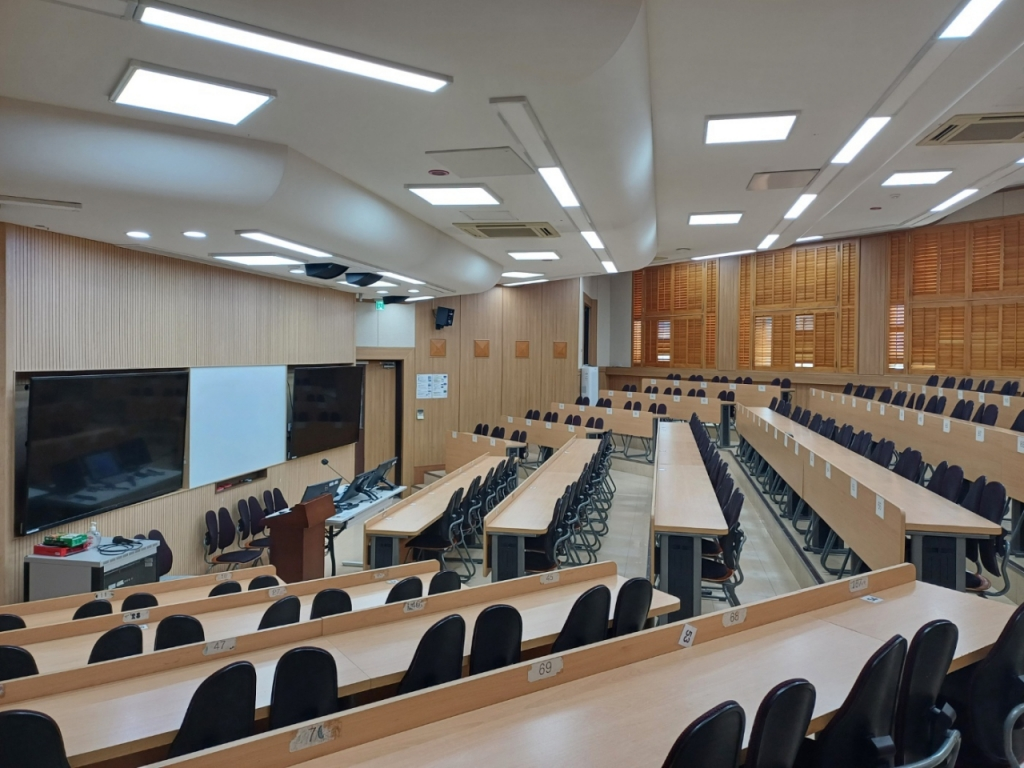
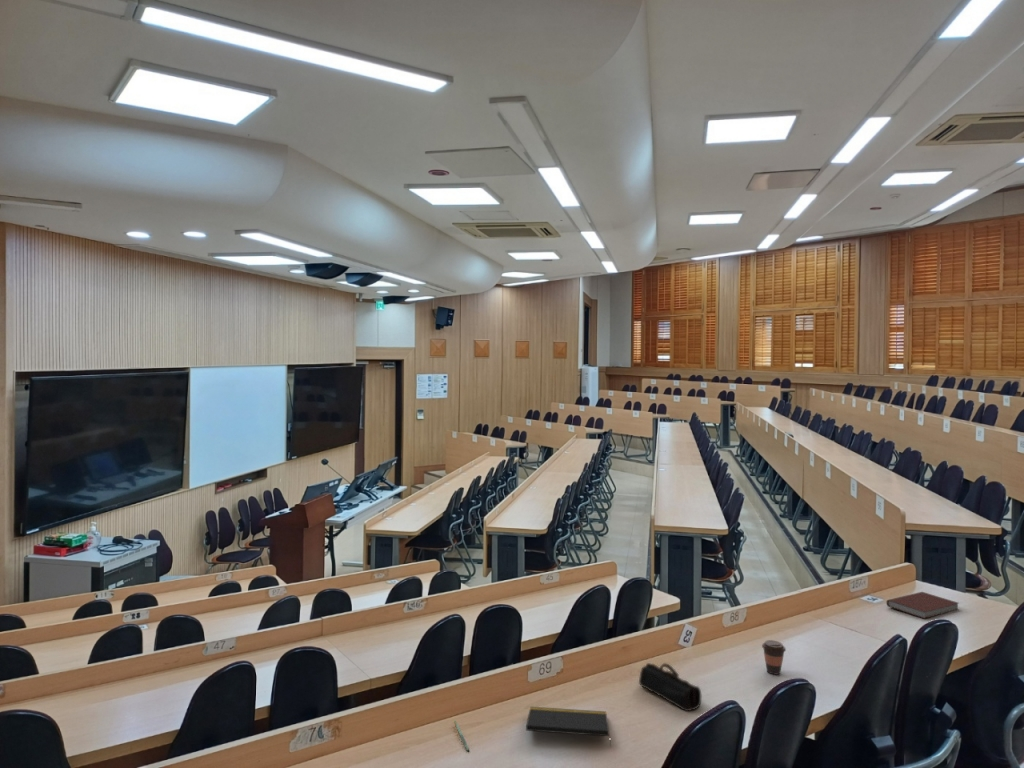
+ notepad (567, 720)
+ pen (461, 735)
+ coffee cup (773, 657)
+ pencil case (669, 680)
+ book (922, 604)
